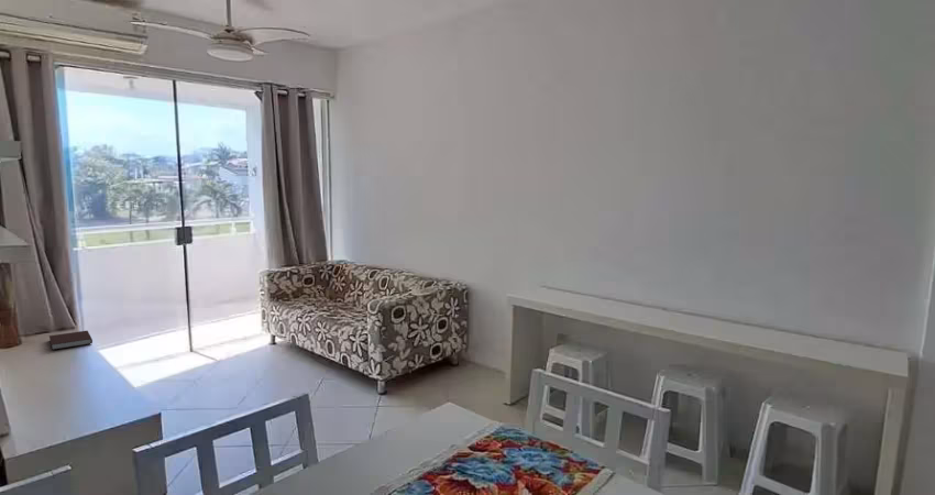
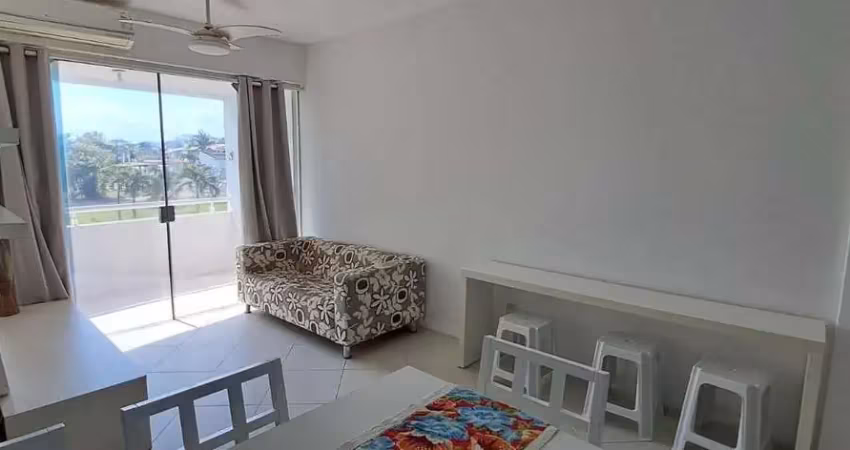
- notebook (70, 339)
